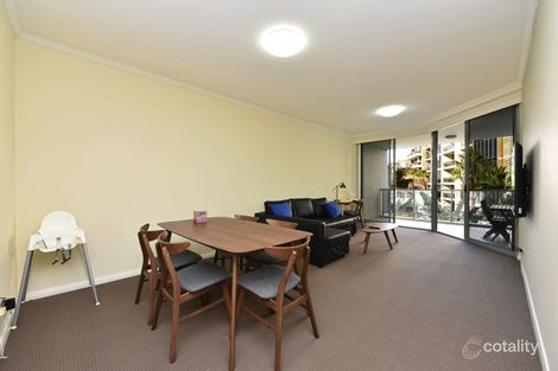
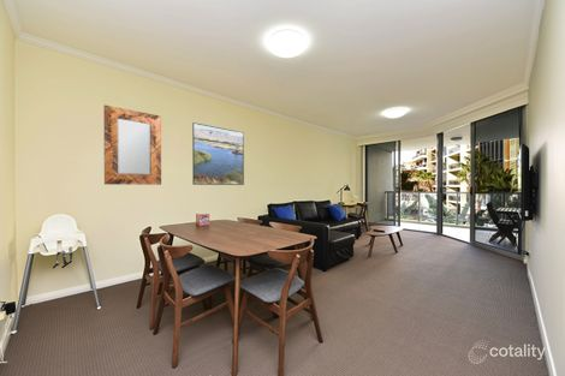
+ home mirror (133, 148)
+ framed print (220, 156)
